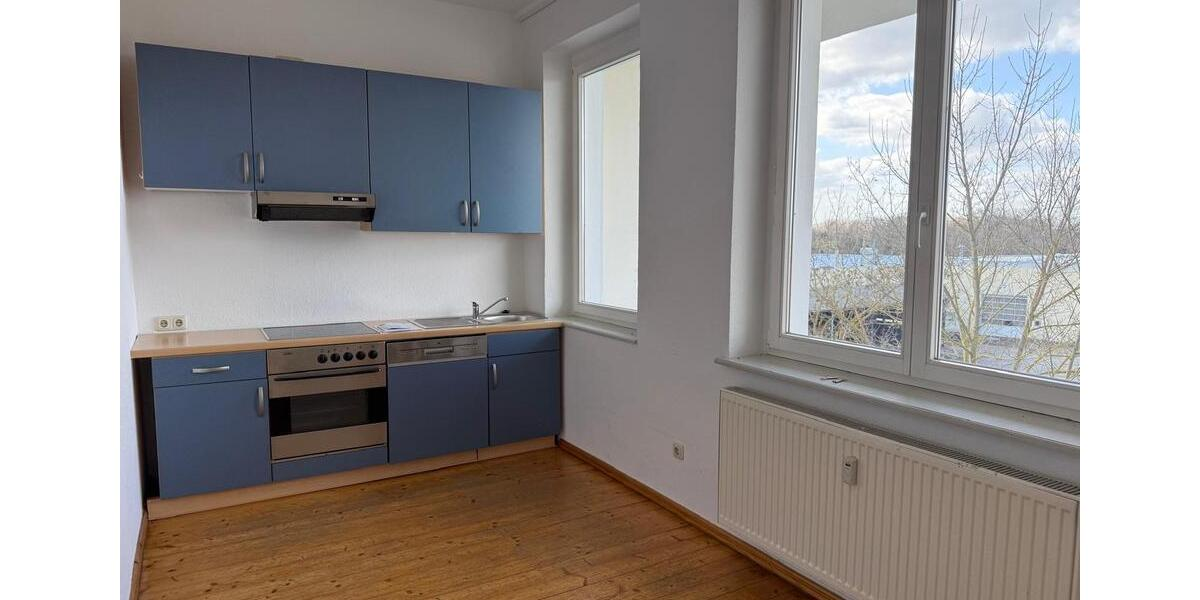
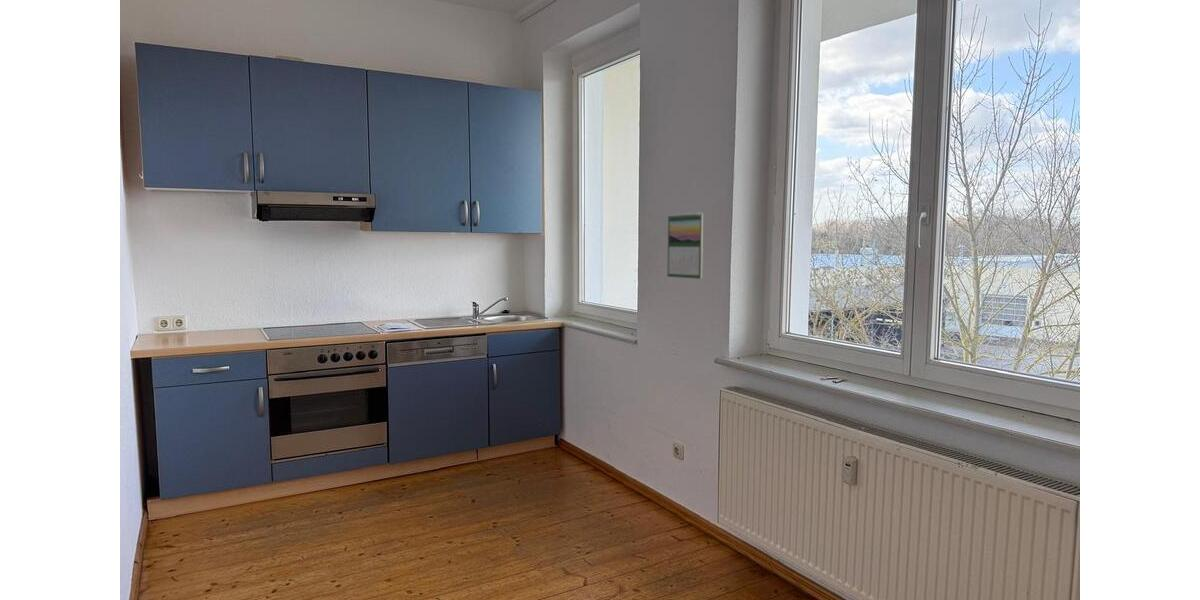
+ calendar (684, 245)
